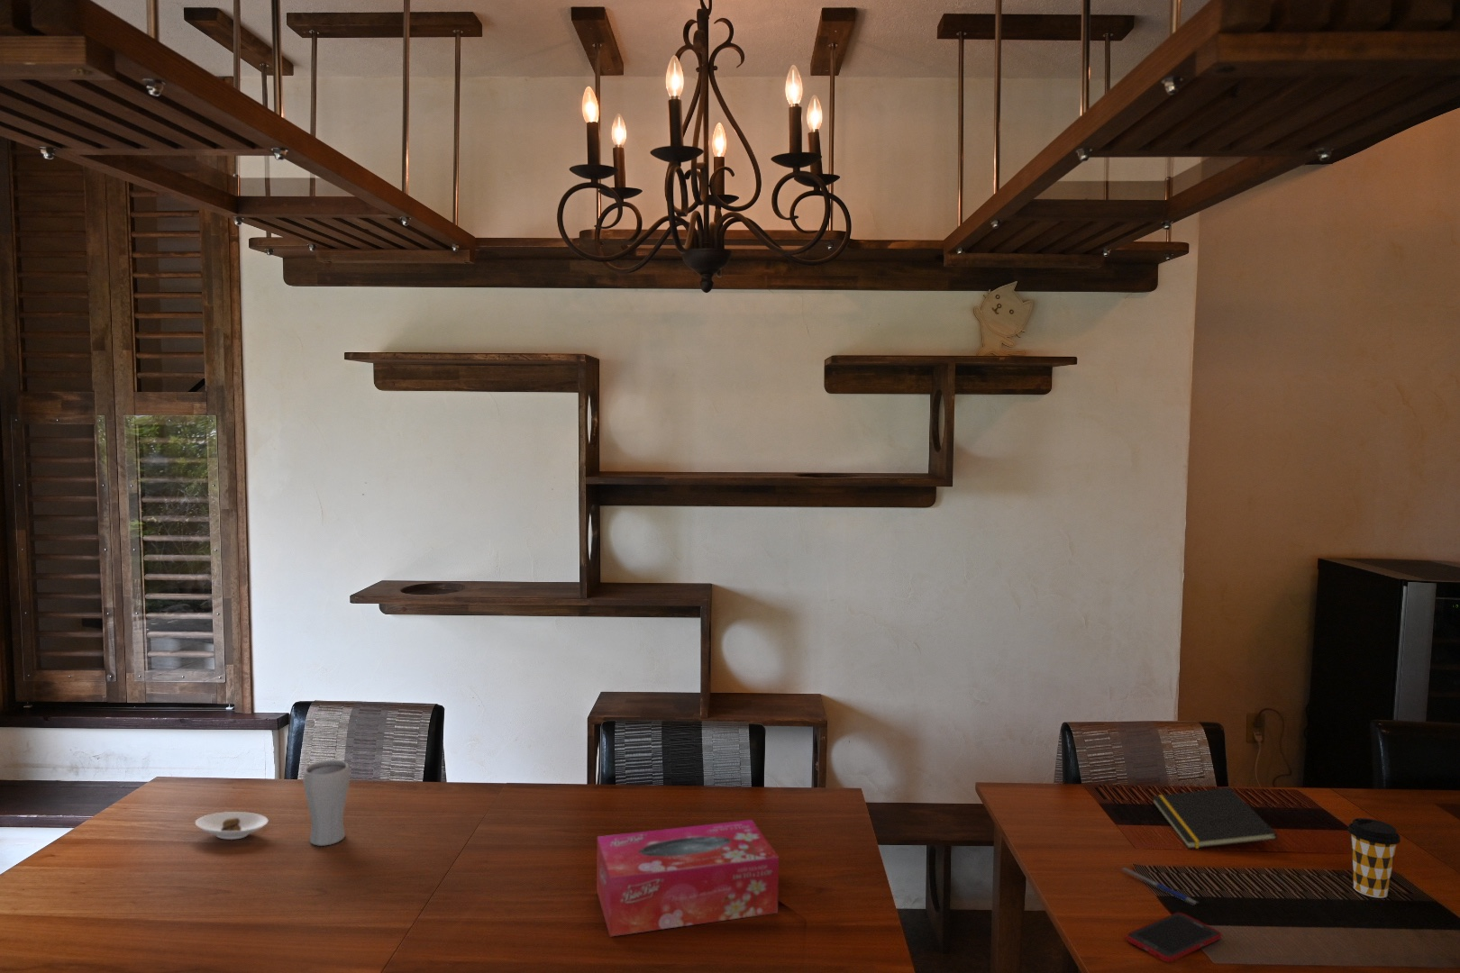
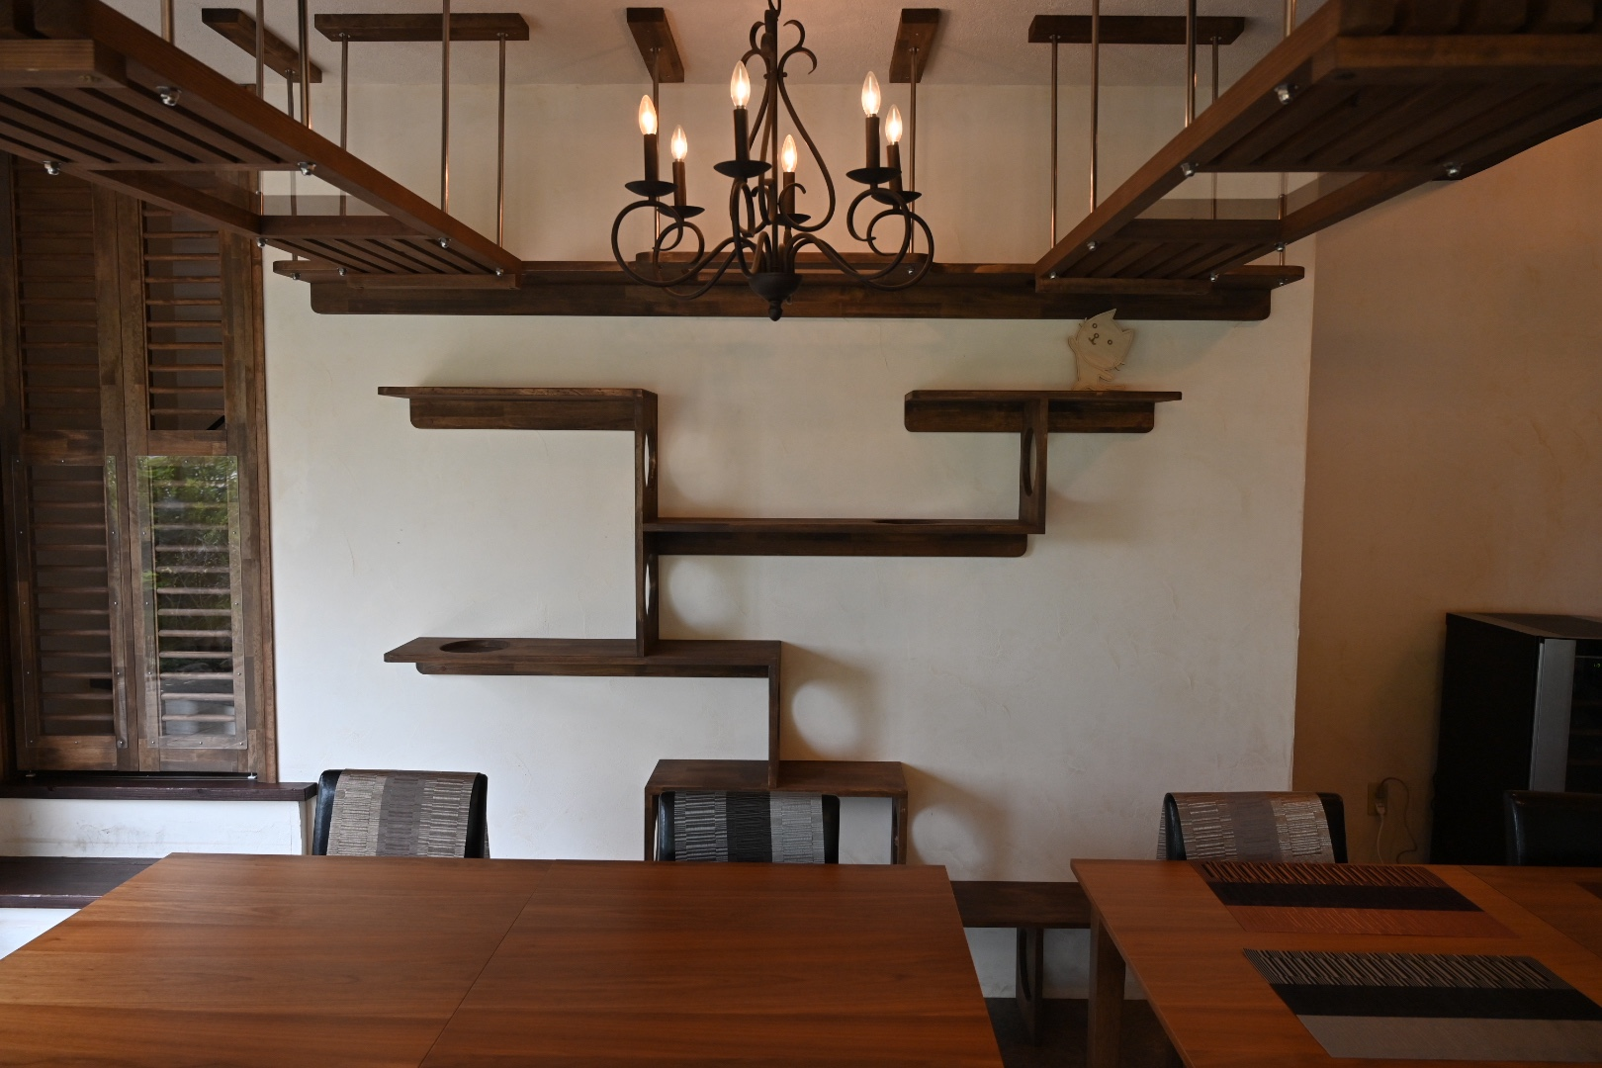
- drinking glass (327, 804)
- tissue box (685, 874)
- saucer (231, 826)
- cell phone (1173, 936)
- coffee cup (1372, 858)
- pen (1157, 884)
- notepad (1210, 817)
